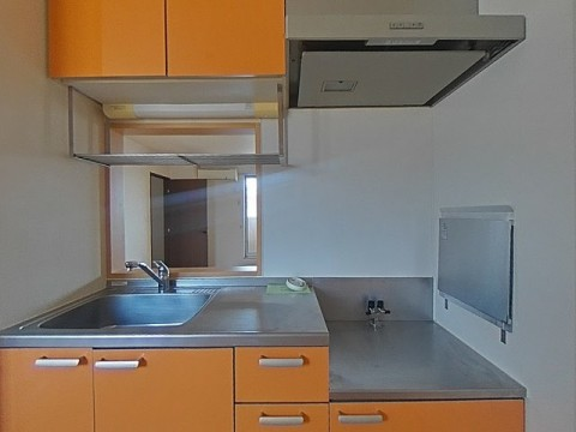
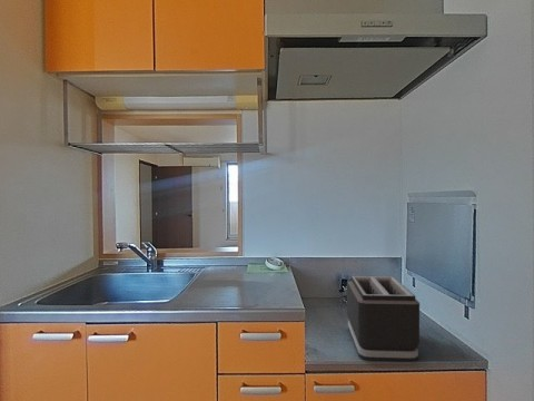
+ toaster (378, 312)
